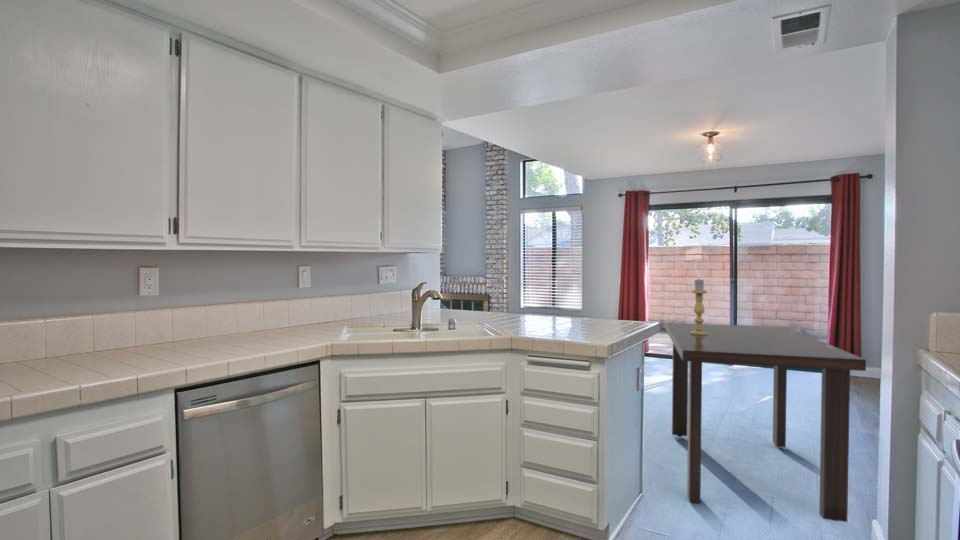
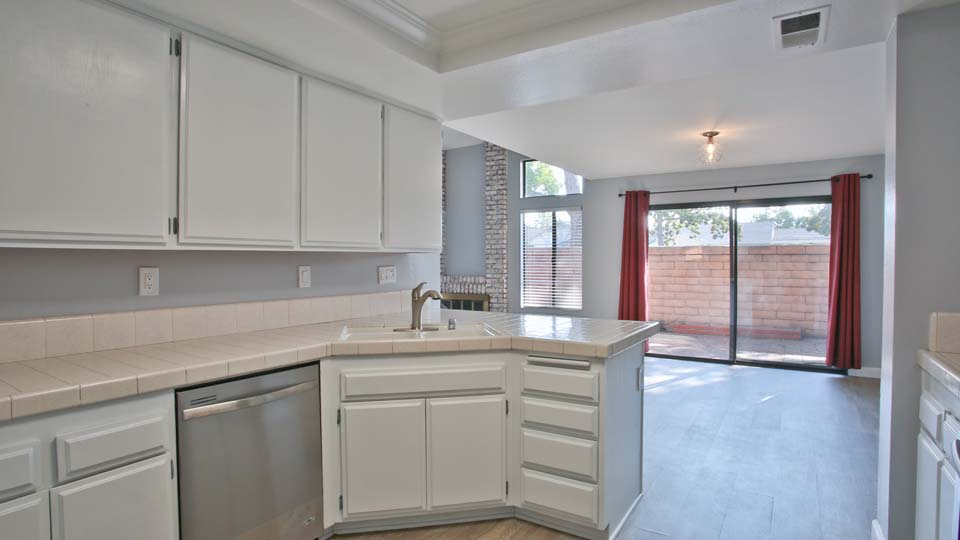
- candle holder (699, 305)
- dining table (773, 403)
